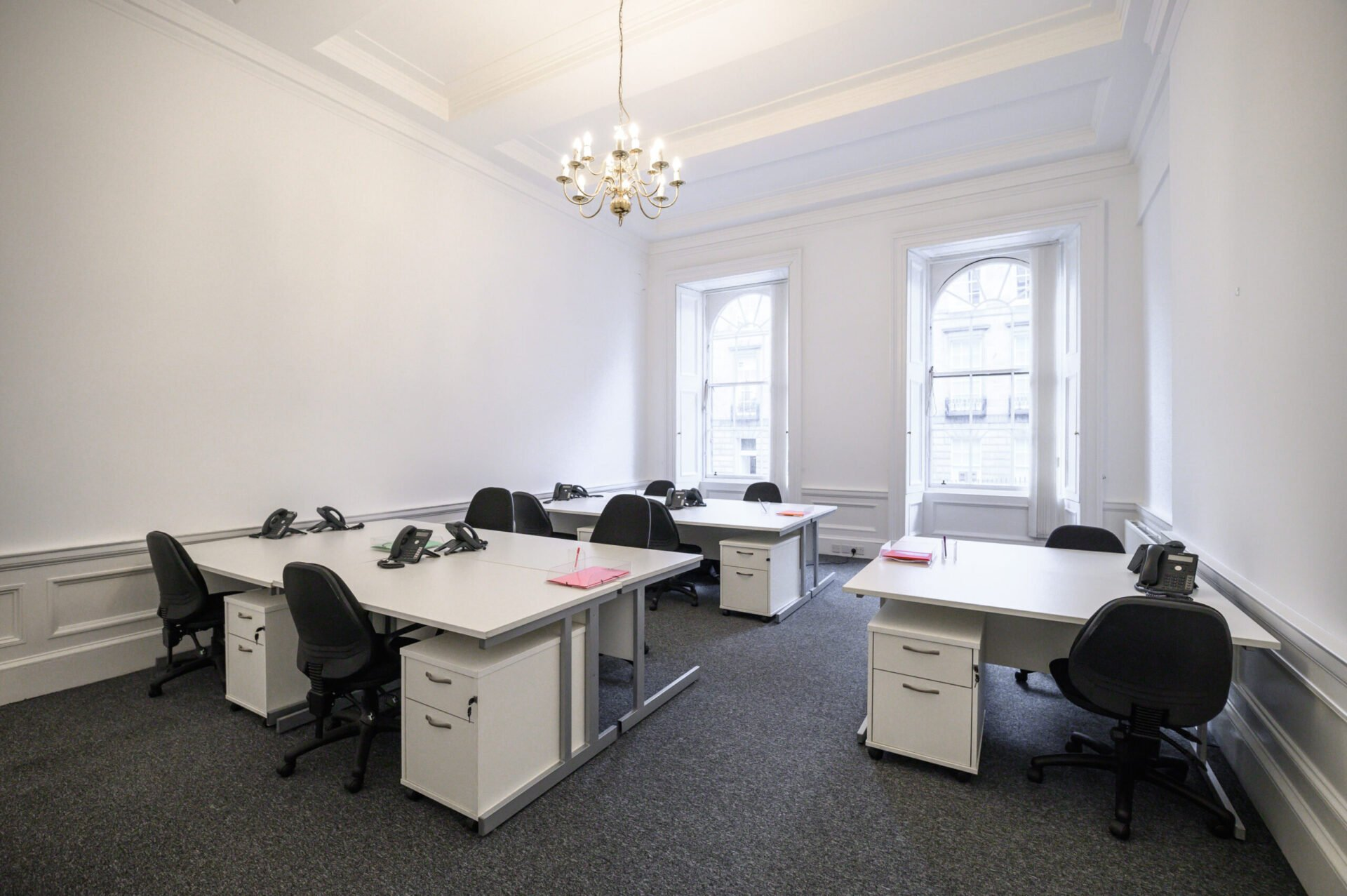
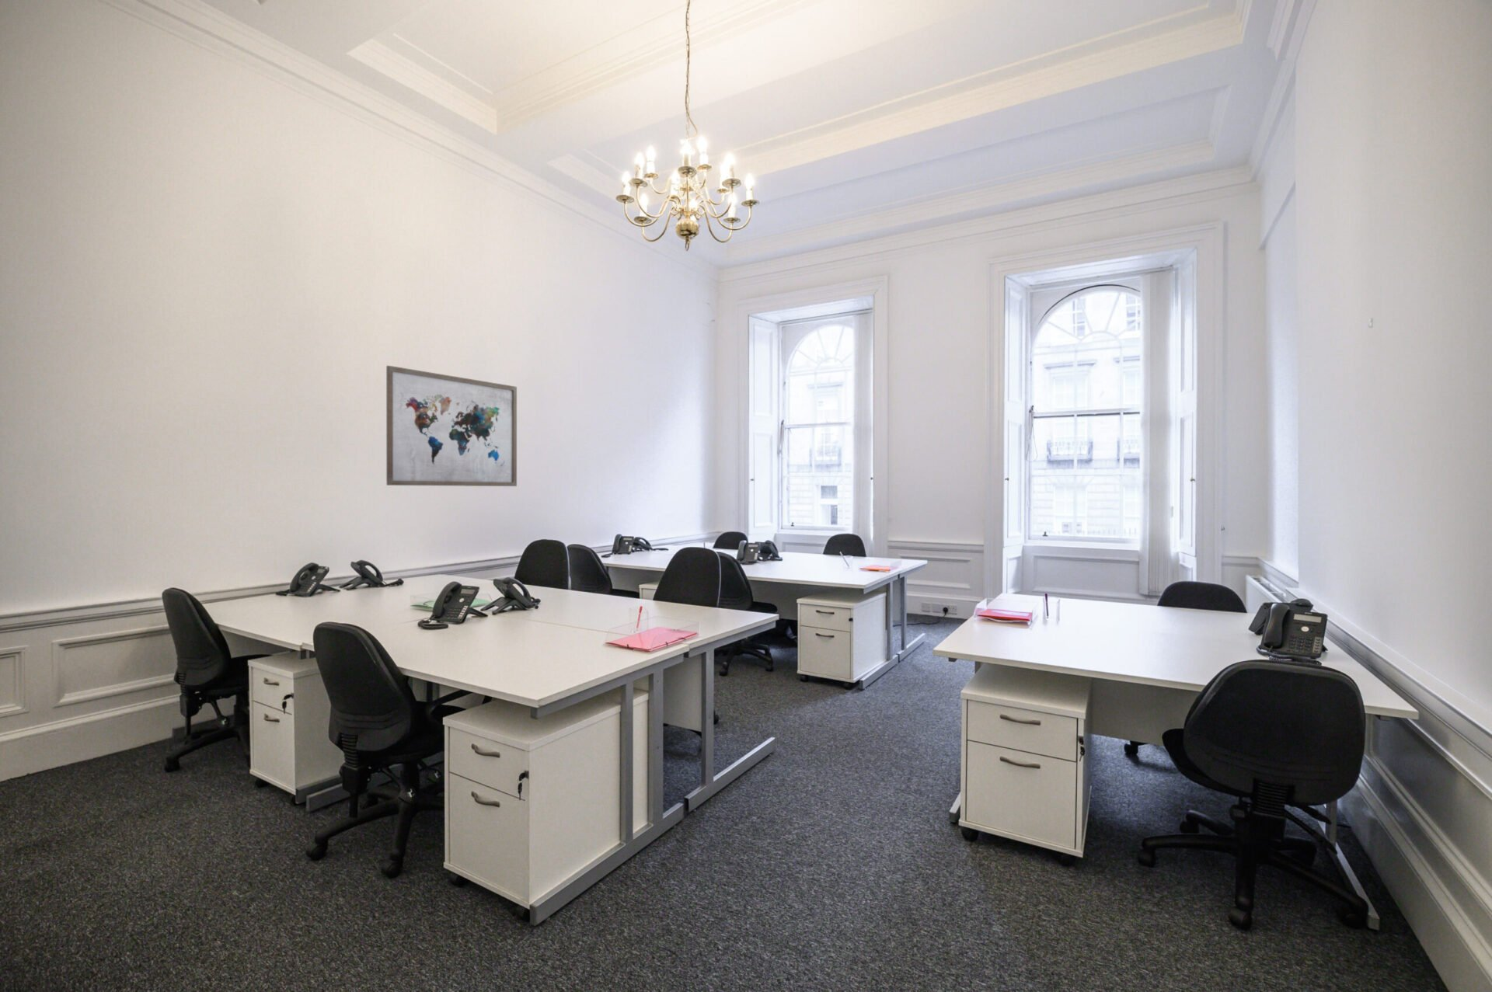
+ wall art (457, 431)
